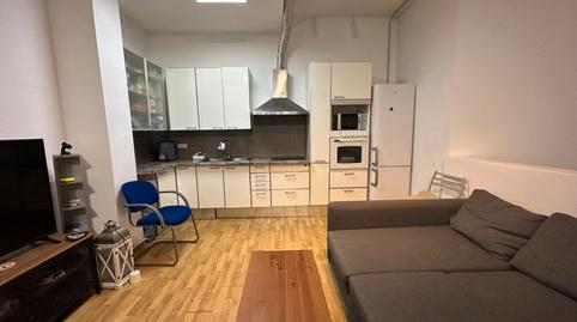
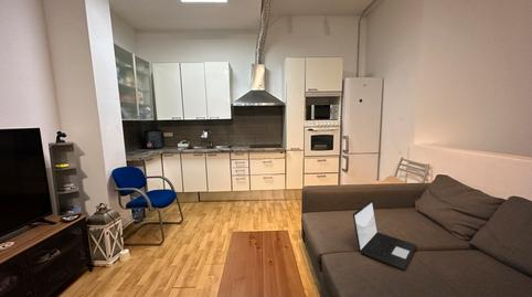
+ laptop (384, 234)
